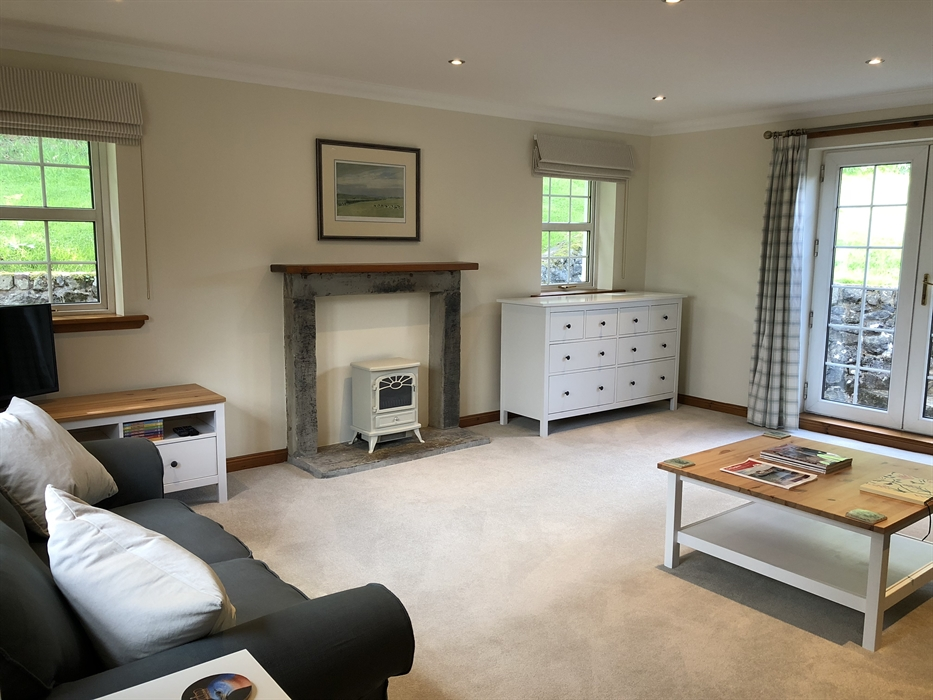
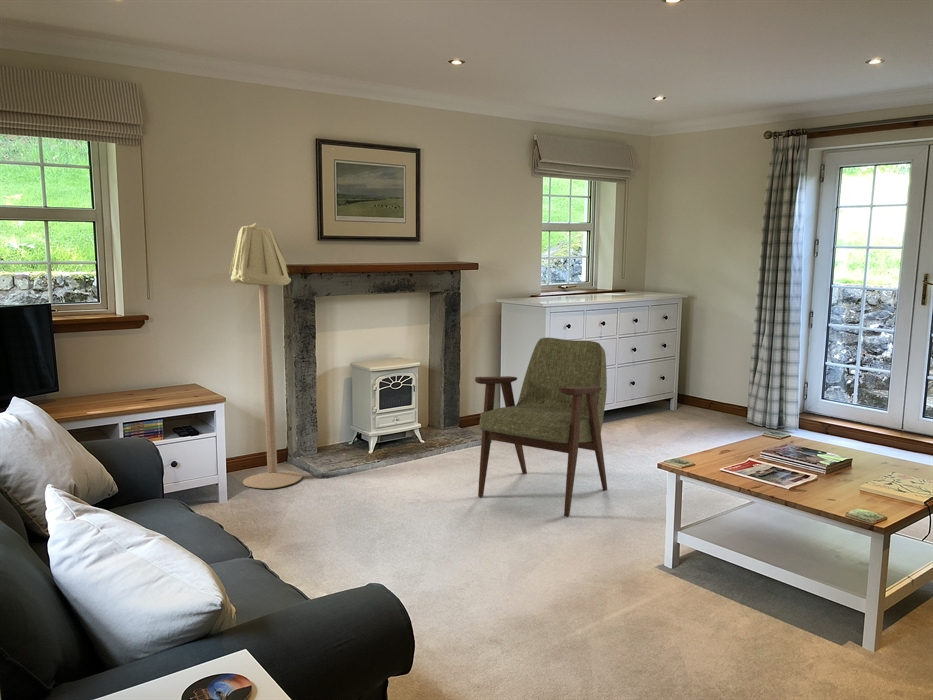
+ armchair (545, 419)
+ floor lamp (263, 353)
